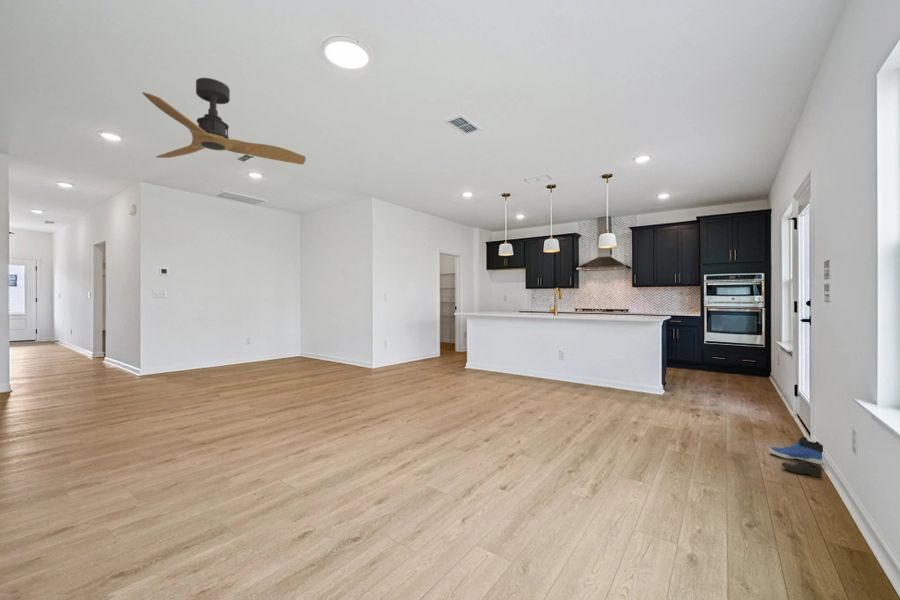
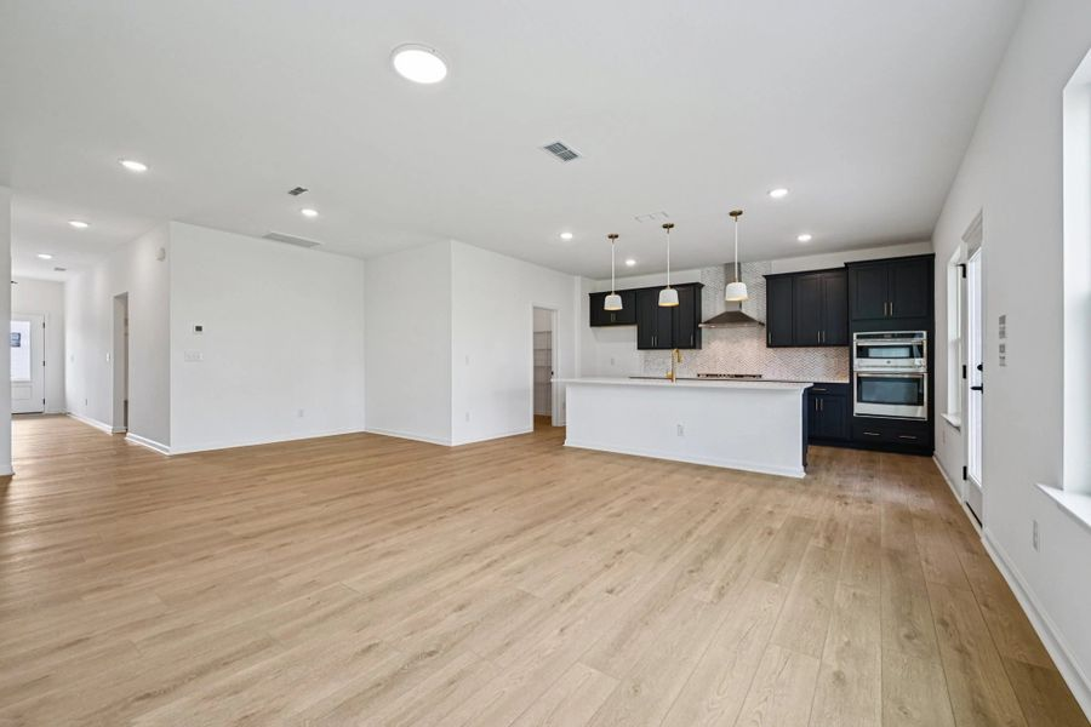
- sneaker (796, 446)
- shoe (801, 464)
- ceiling fan (226, 124)
